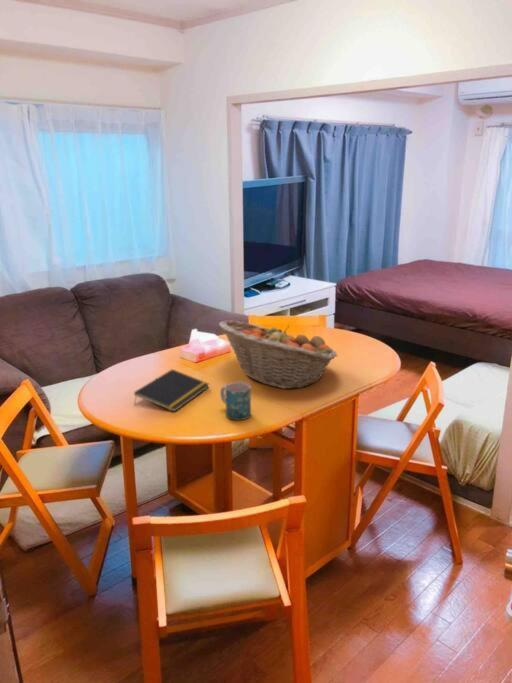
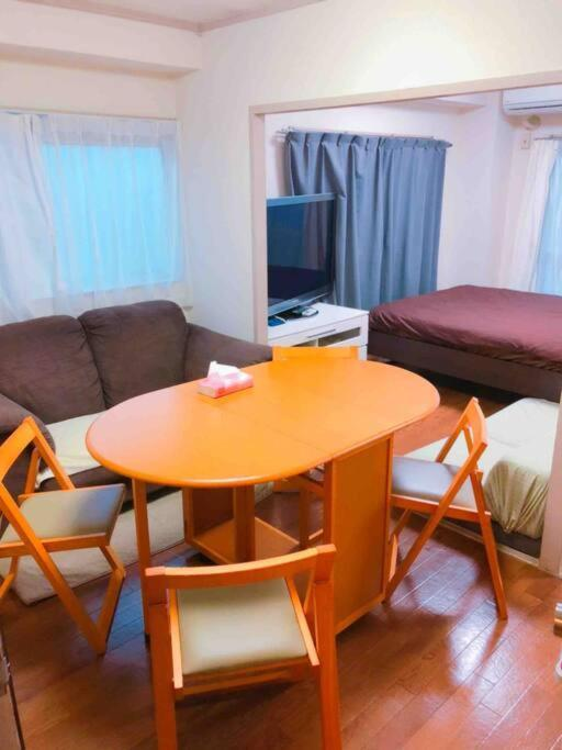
- notepad (173, 389)
- mug (234, 399)
- fruit basket (276, 348)
